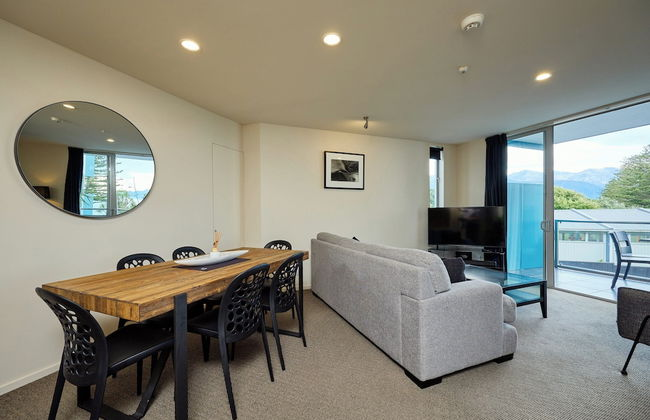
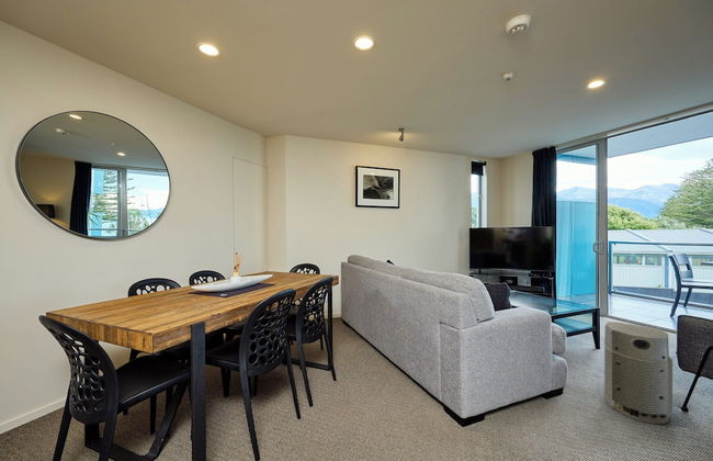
+ air purifier (635, 369)
